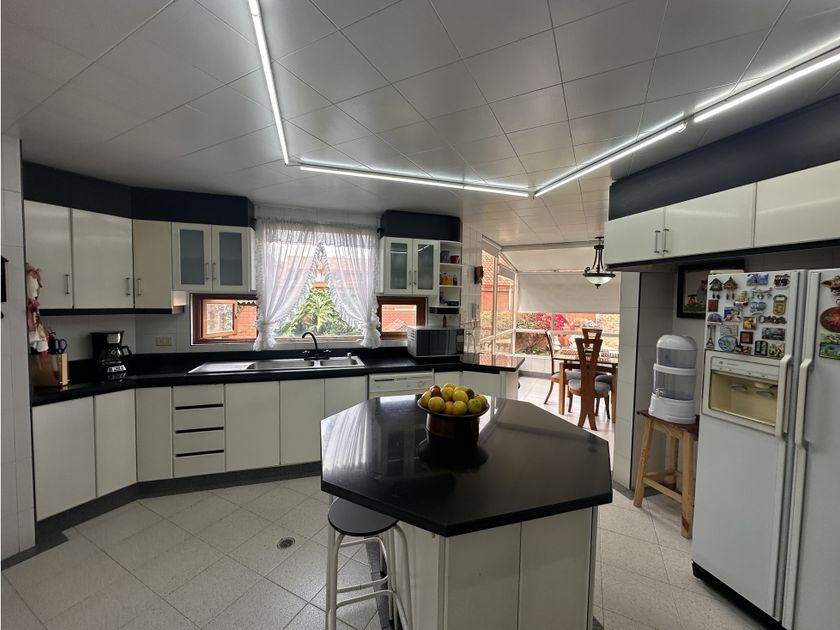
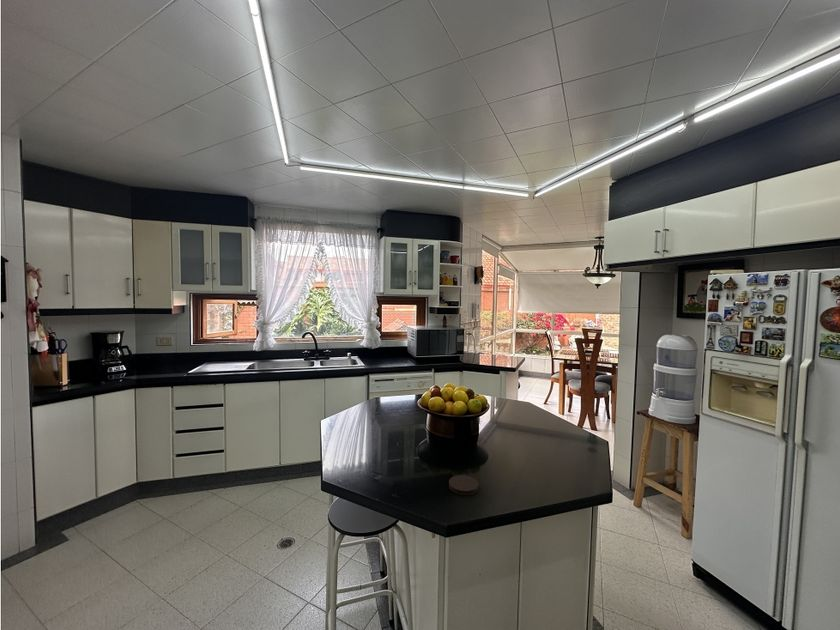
+ coaster (463, 484)
